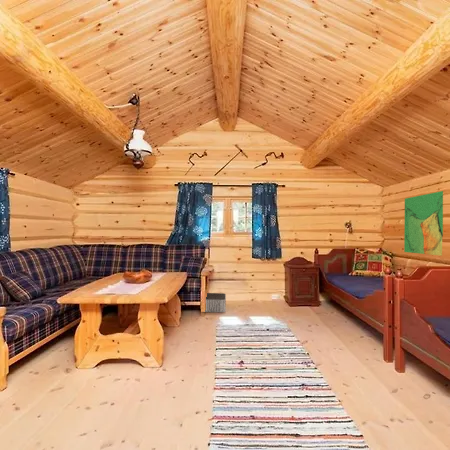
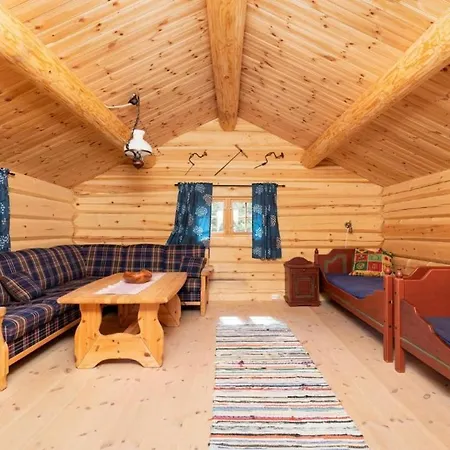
- topographic map (421, 224)
- storage bin (214, 302)
